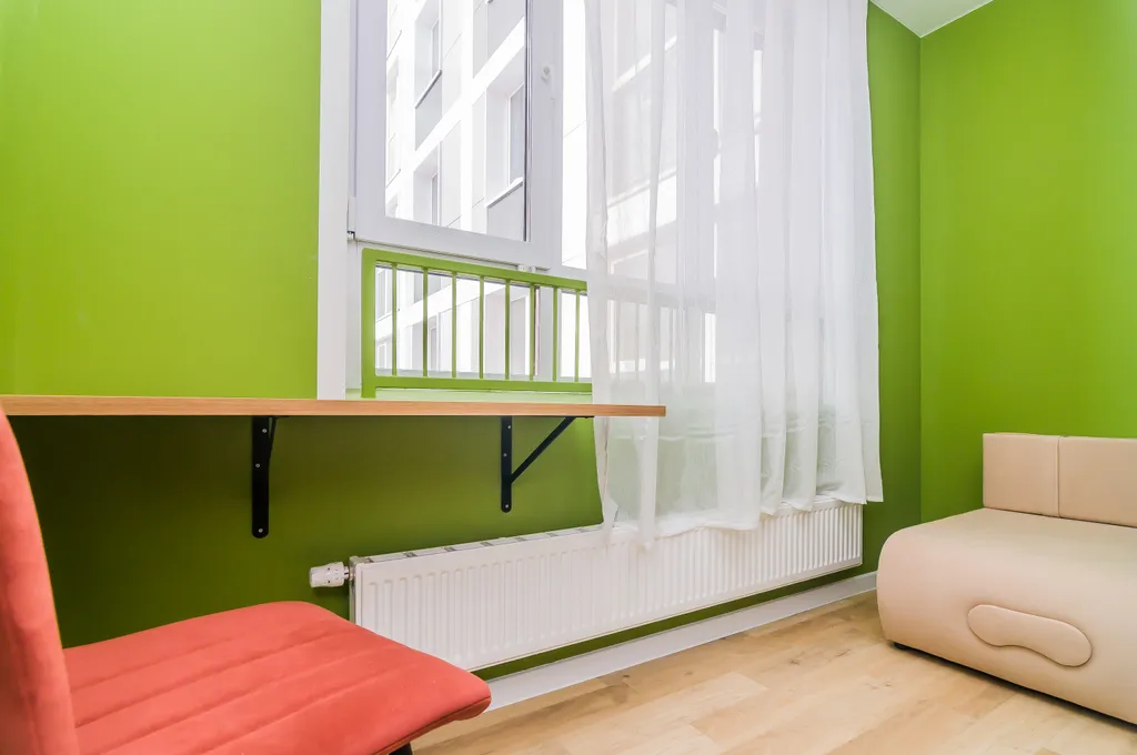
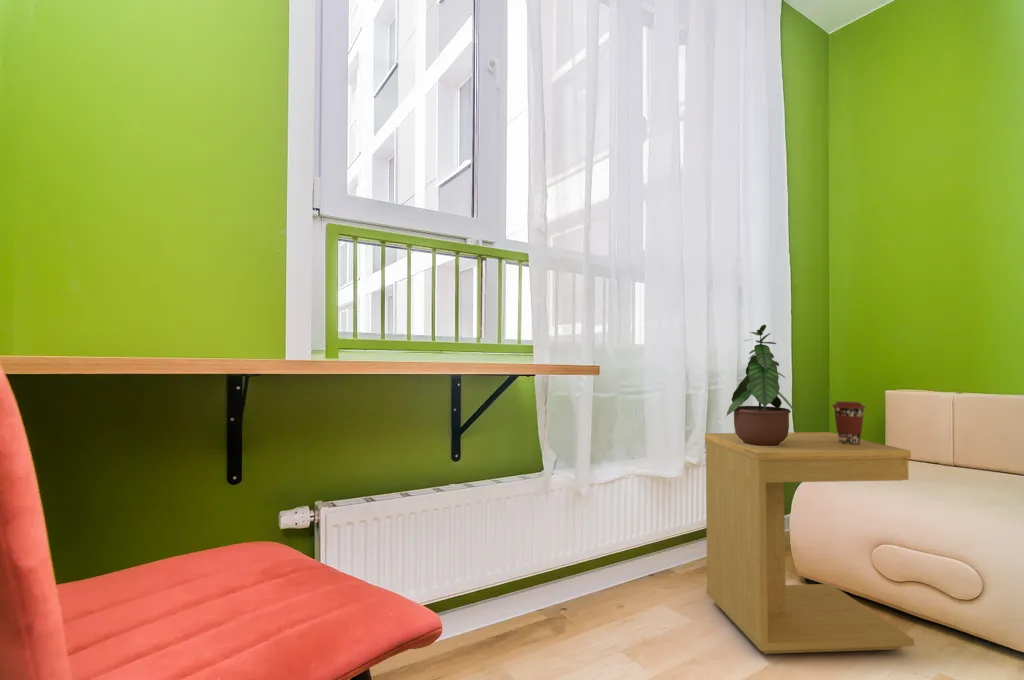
+ side table (784, 533)
+ potted plant (759, 383)
+ coffee cup (848, 422)
